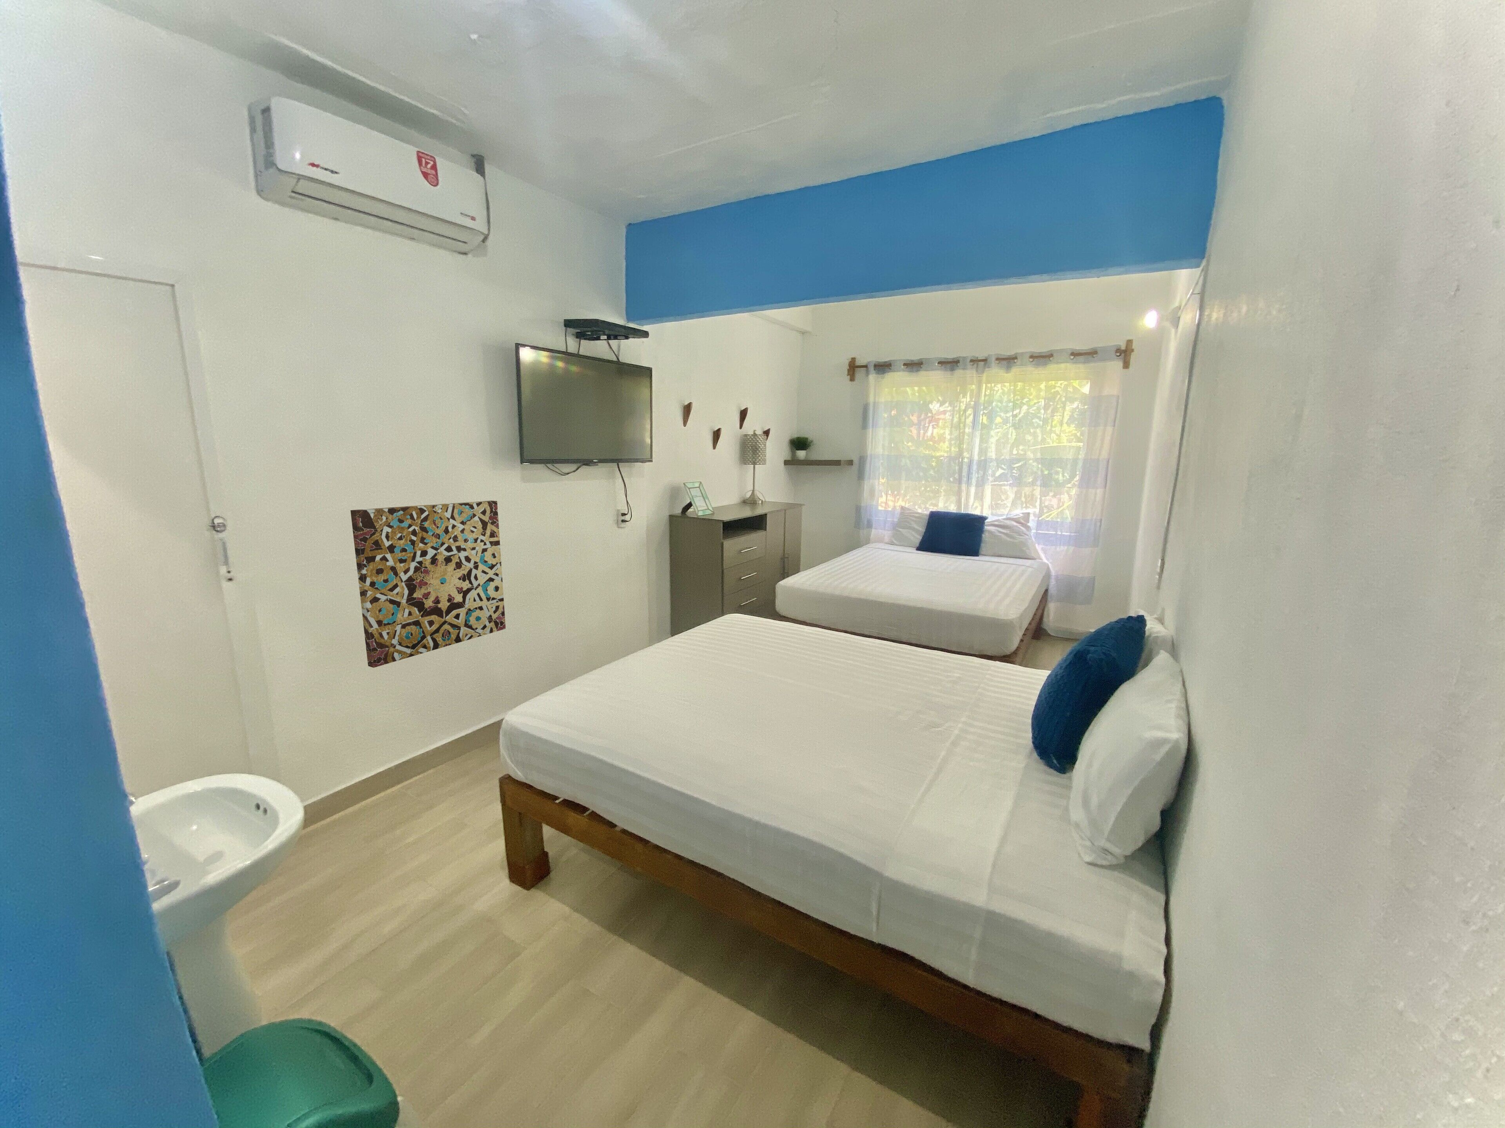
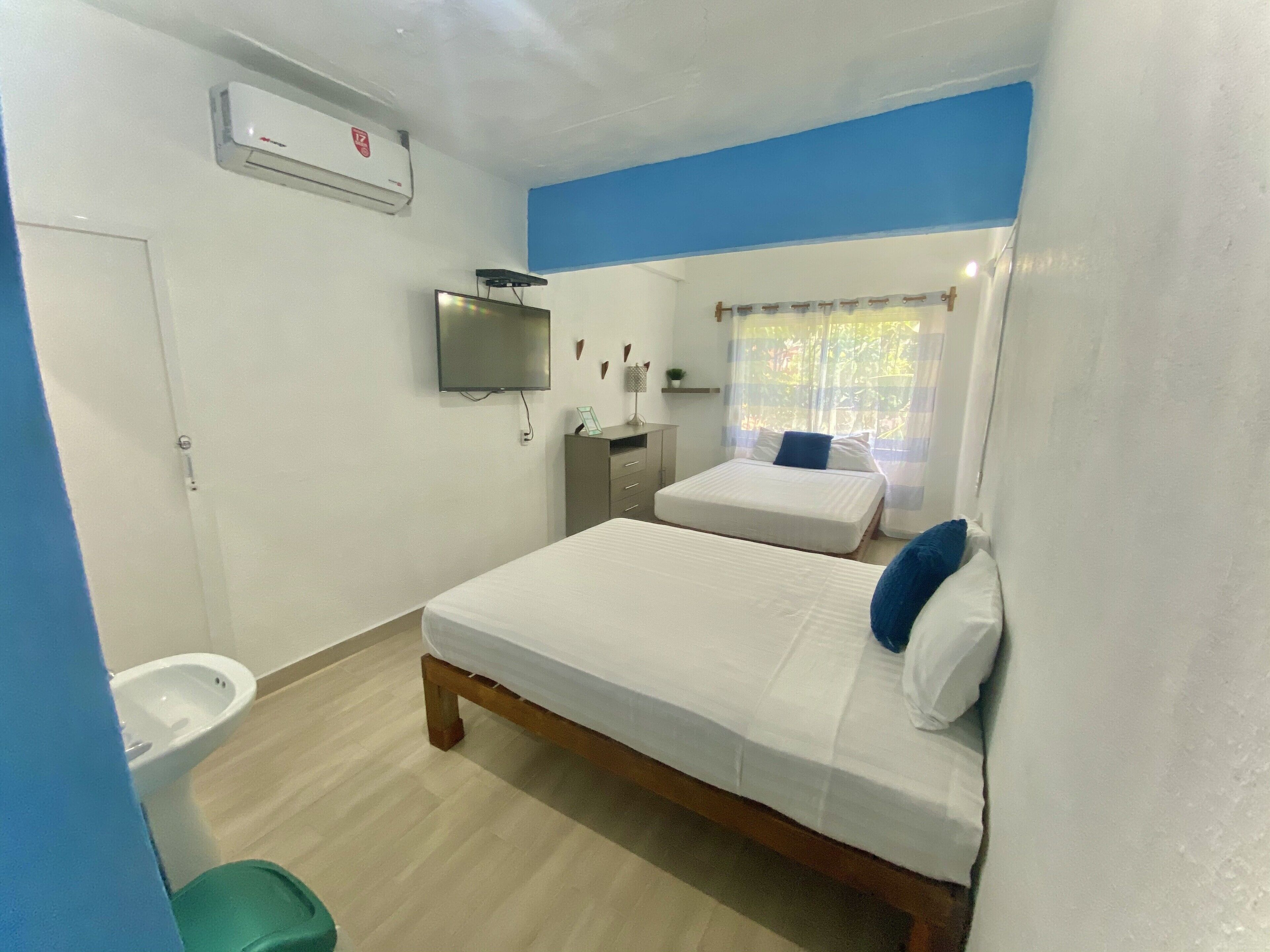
- wall art (437, 577)
